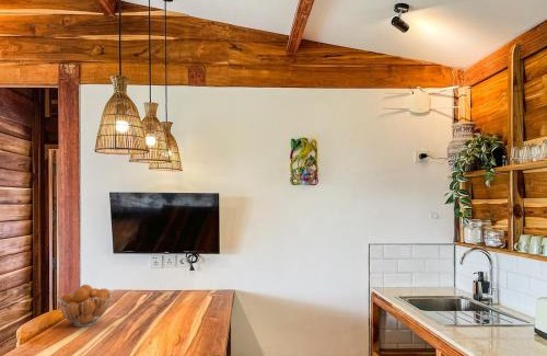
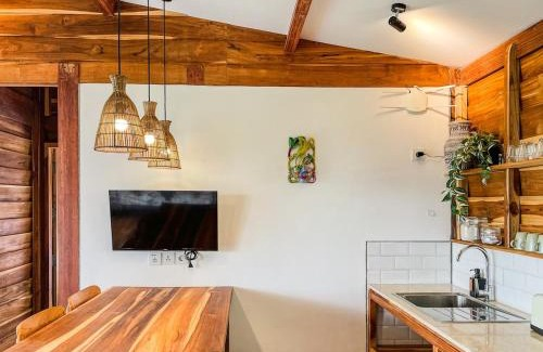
- fruit basket (84, 305)
